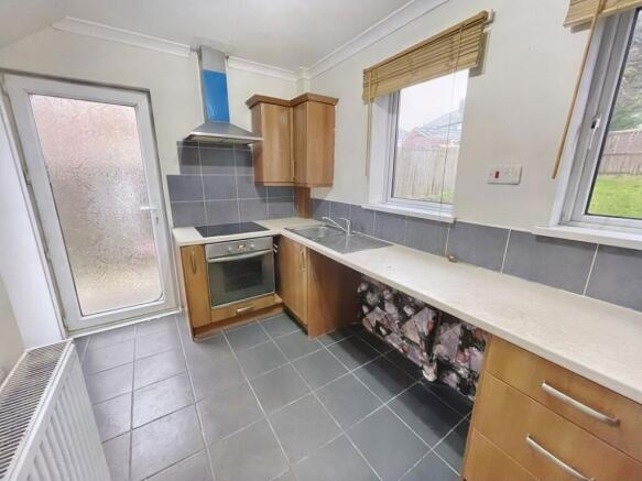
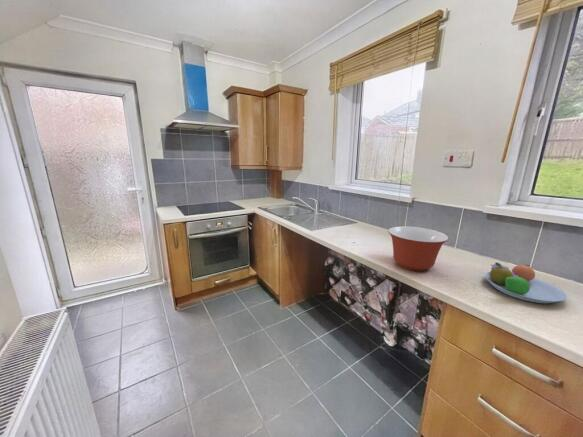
+ mixing bowl (414, 249)
+ fruit bowl (521, 279)
